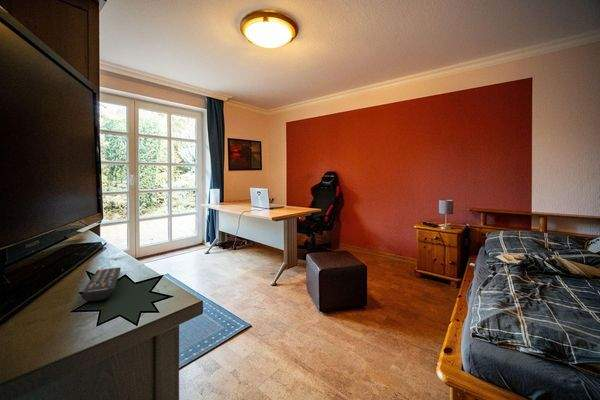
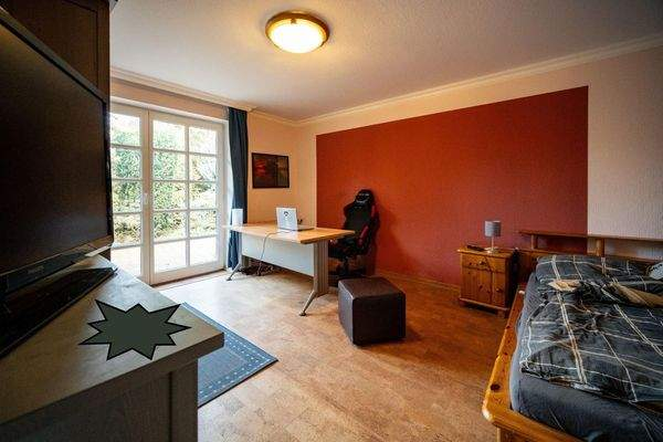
- remote control (104, 281)
